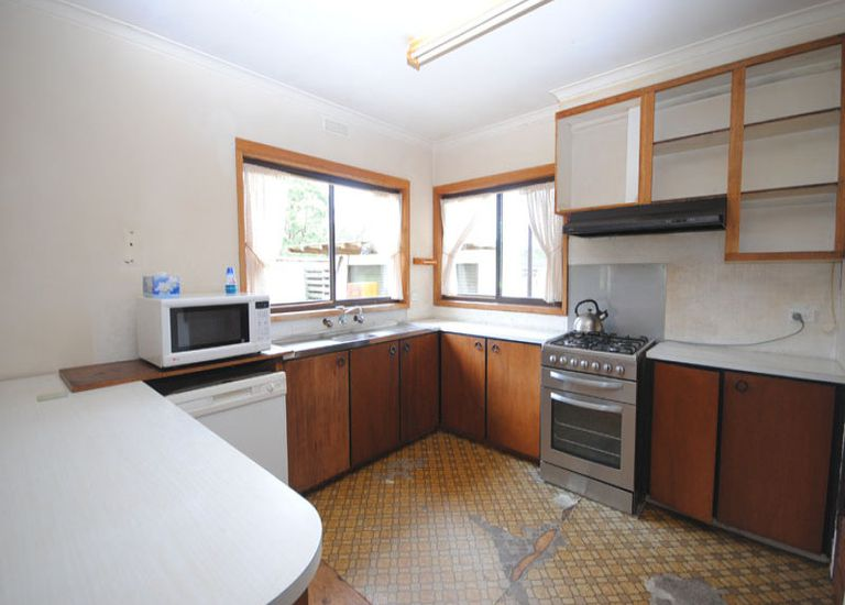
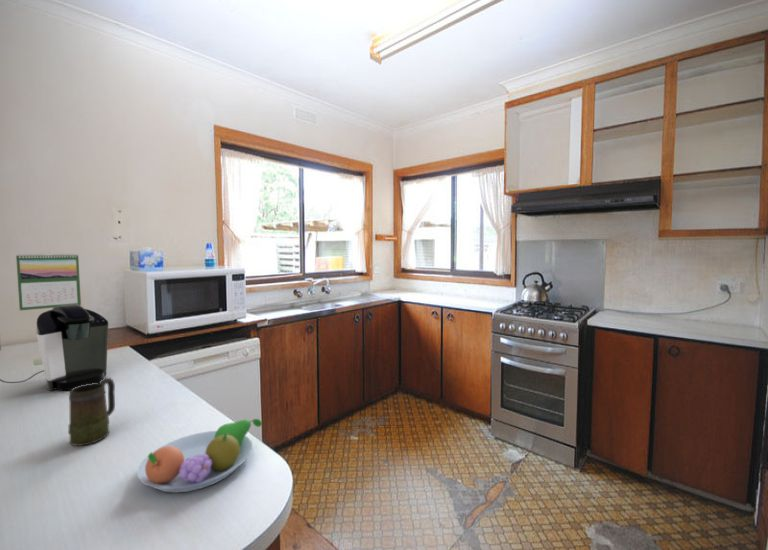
+ mug (95, 409)
+ coffee maker (53, 347)
+ fruit bowl (202, 445)
+ calendar (50, 280)
